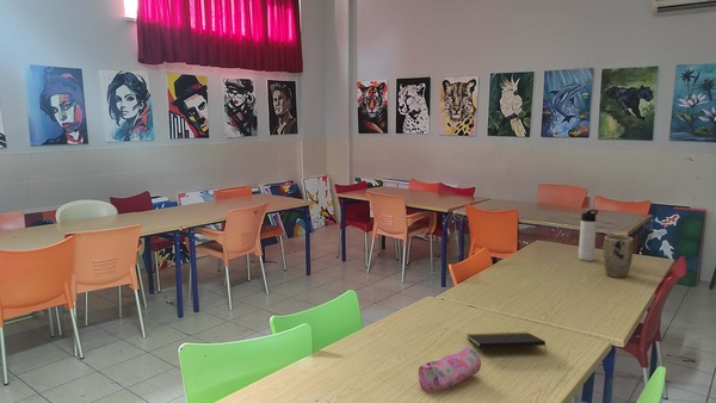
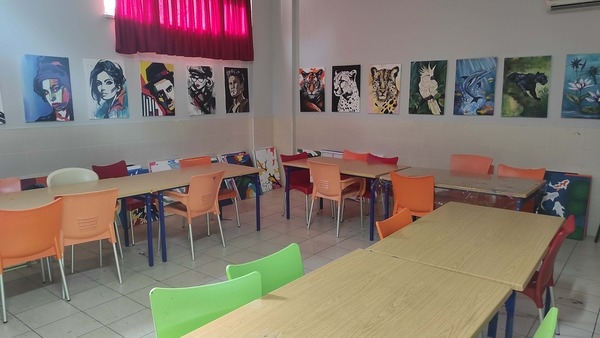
- thermos bottle (588, 235)
- notepad (504, 339)
- pencil case (449, 368)
- plant pot (617, 256)
